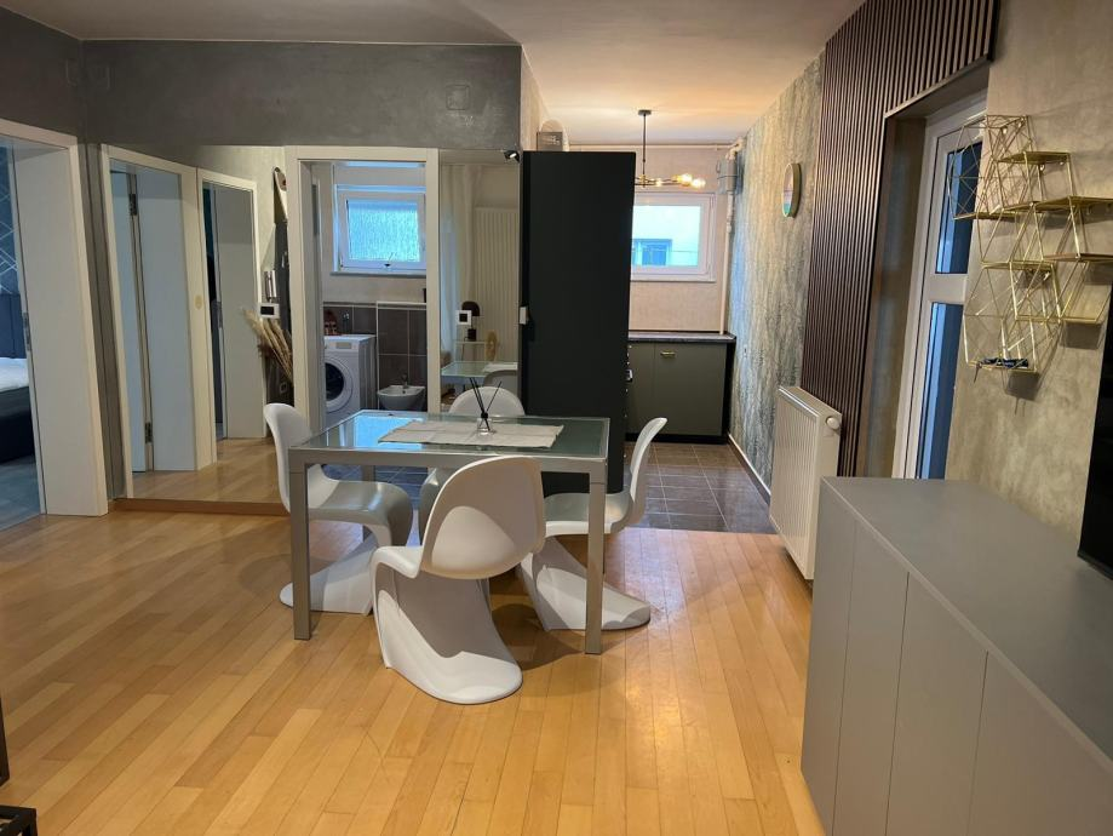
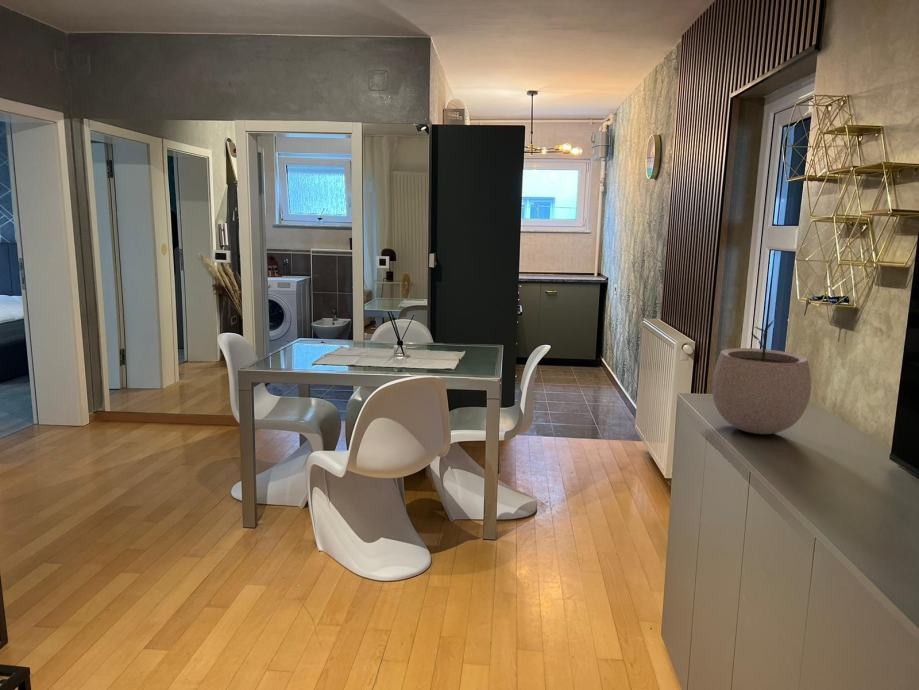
+ plant pot (761, 376)
